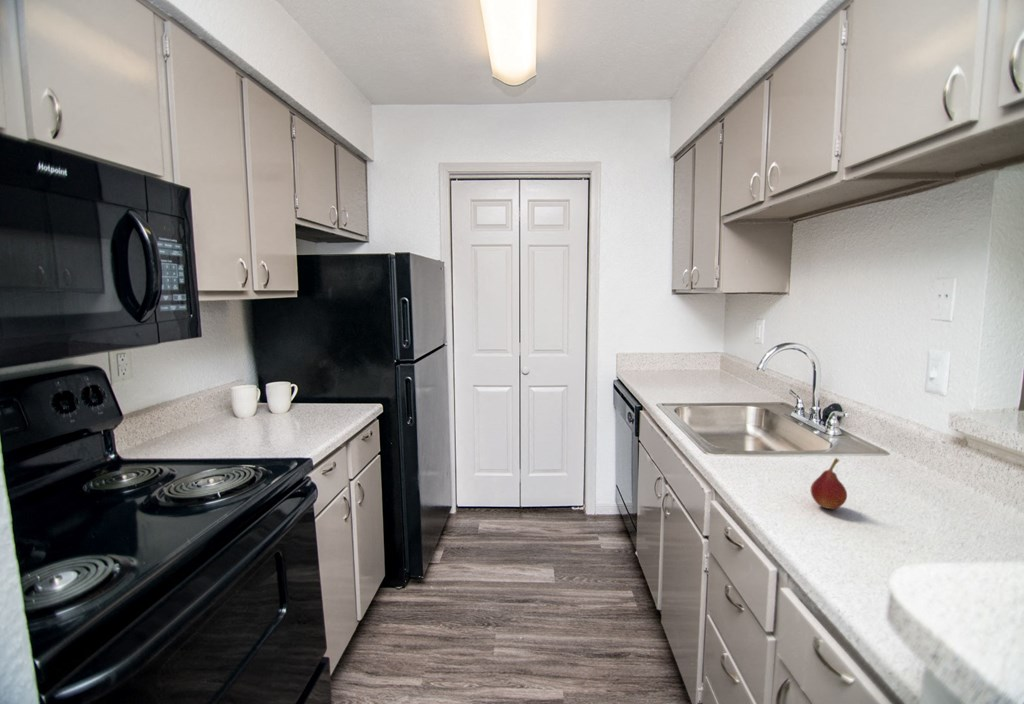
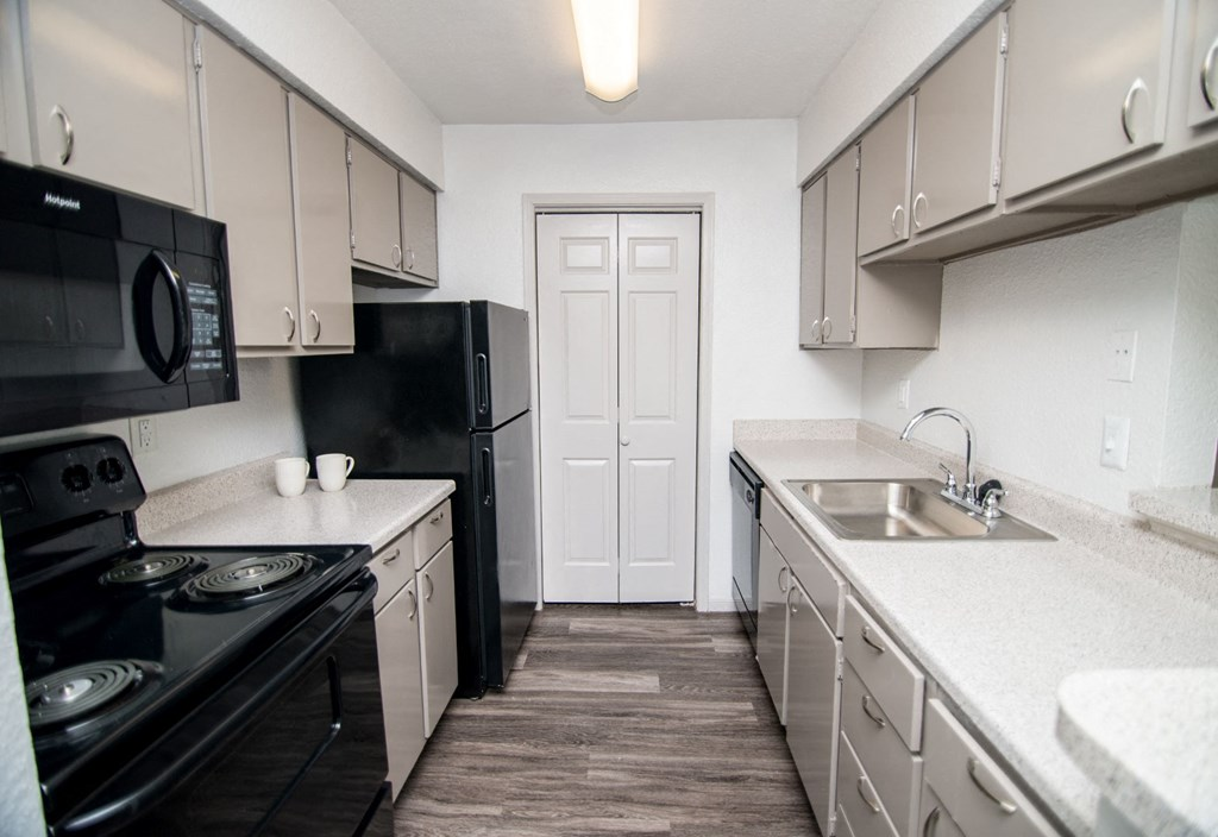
- fruit (829, 482)
